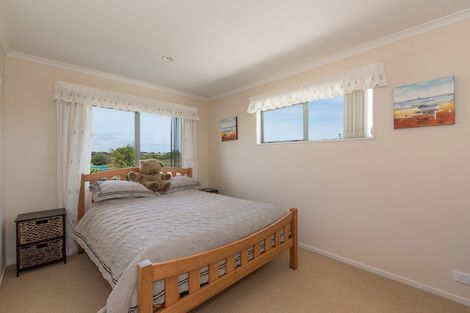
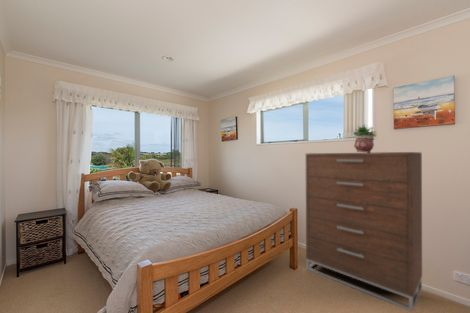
+ potted plant (365, 138)
+ dresser (358, 215)
